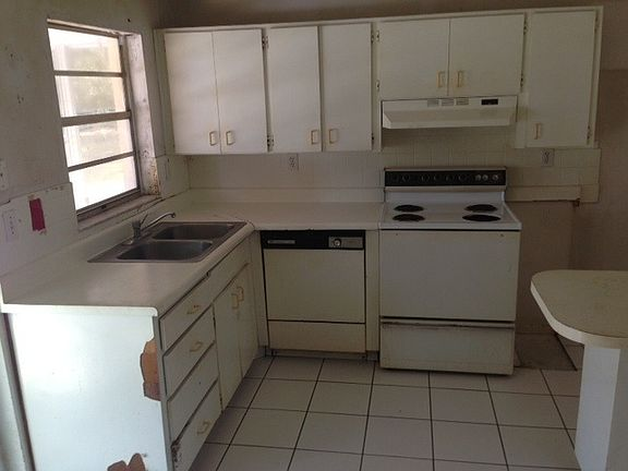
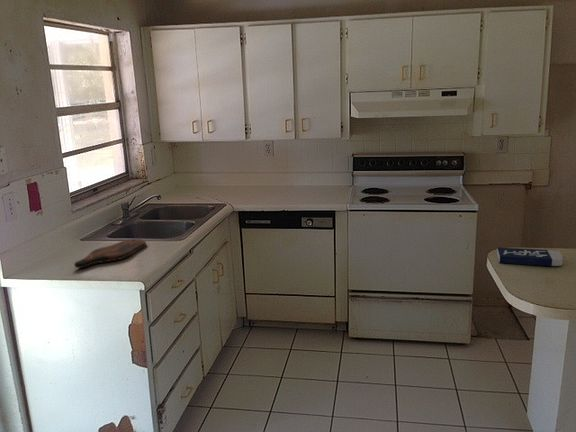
+ book (529, 256)
+ cutting board (113, 252)
